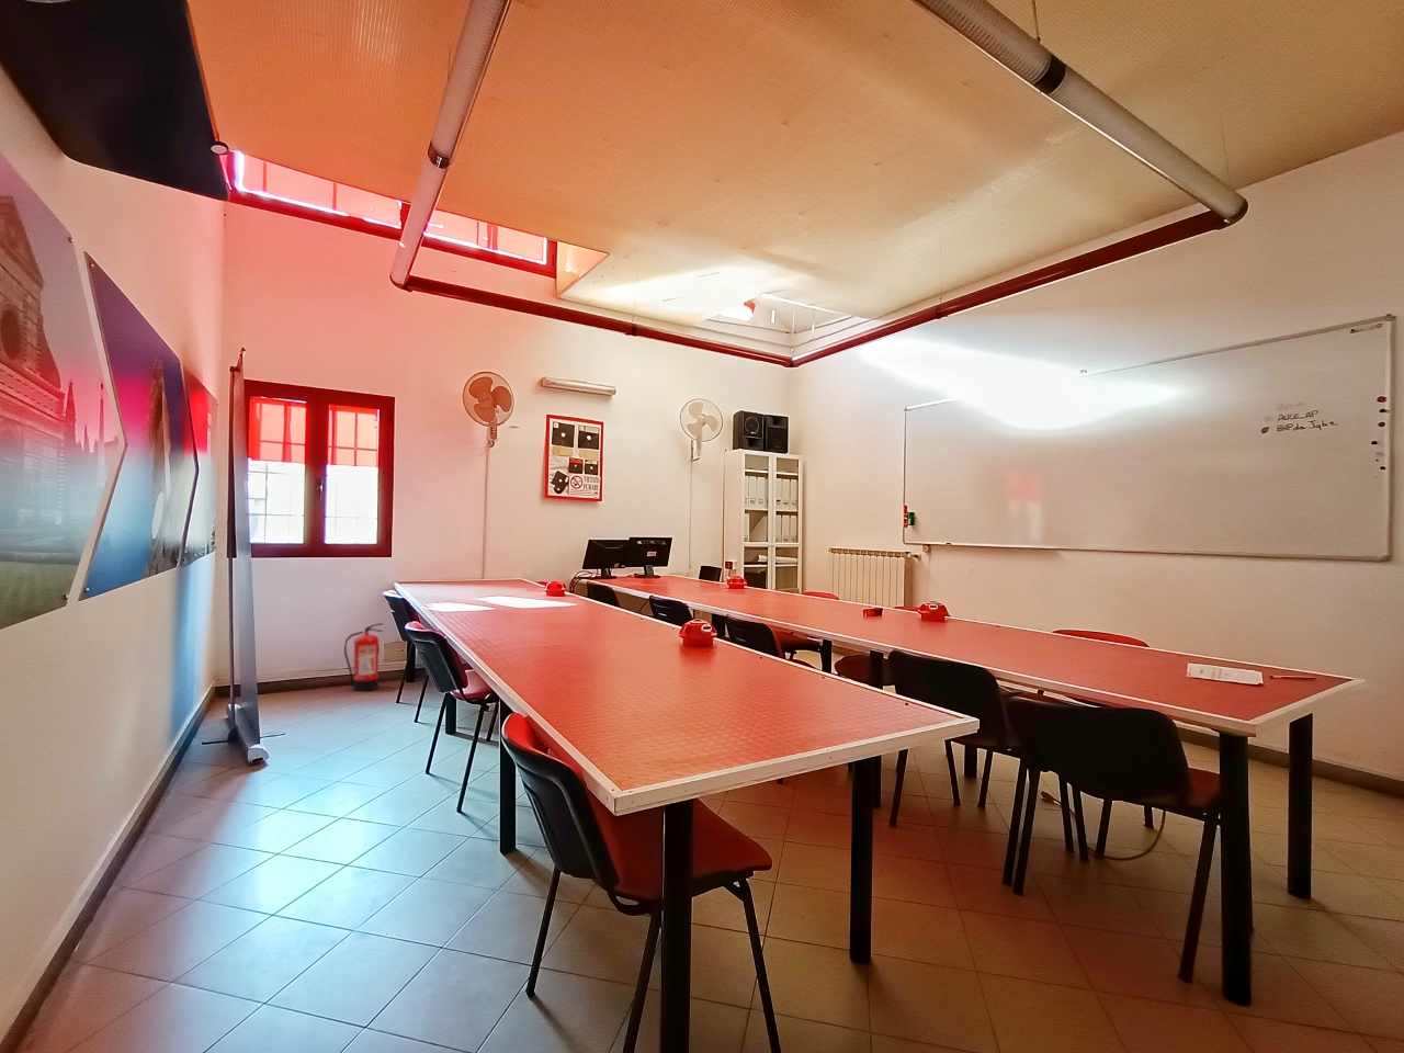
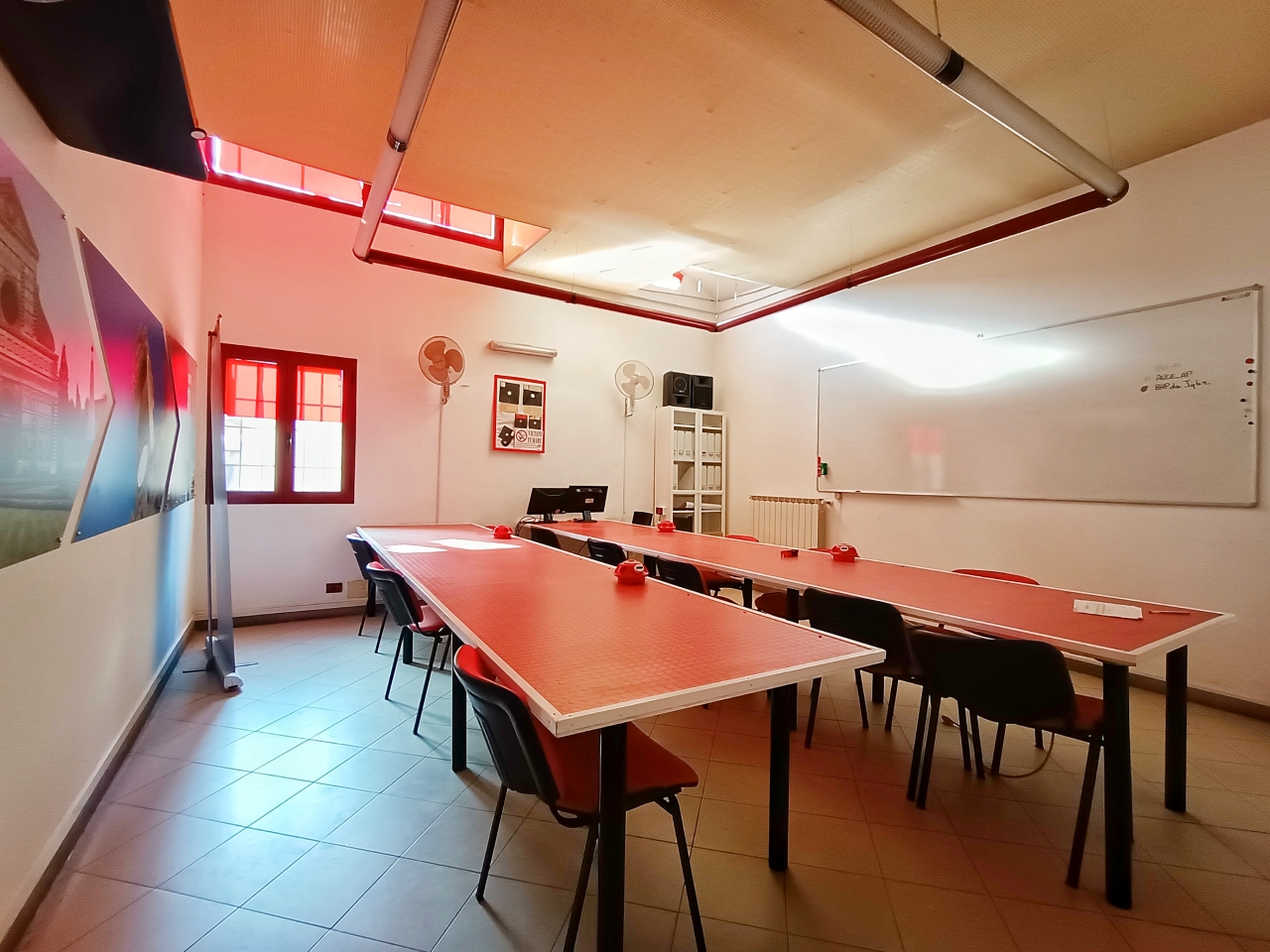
- fire extinguisher (363, 656)
